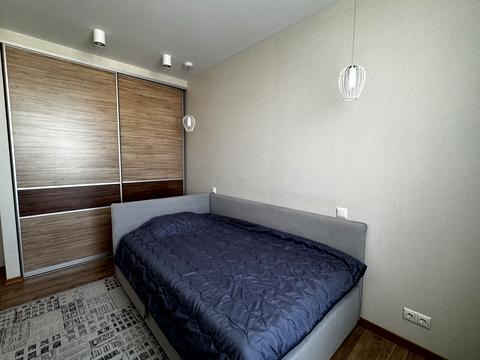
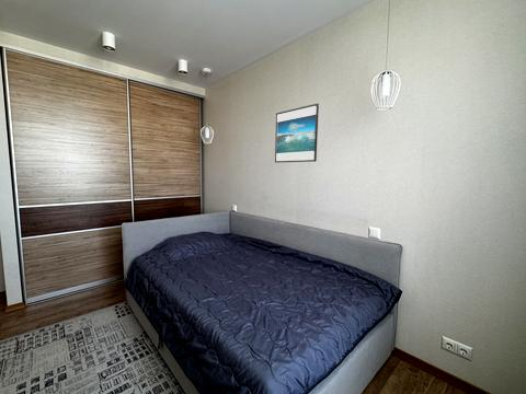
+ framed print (295, 136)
